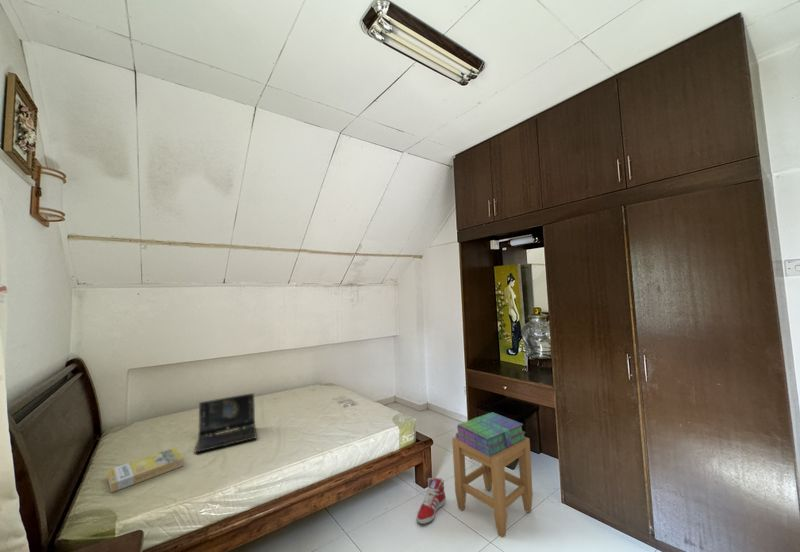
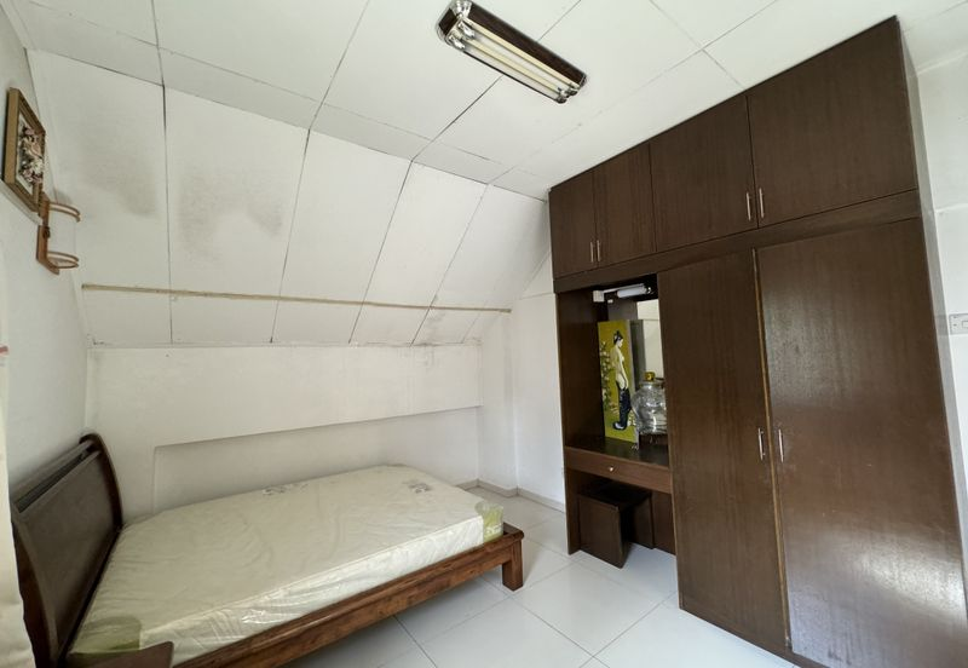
- book (146, 467)
- stack of books (490, 431)
- sneaker (430, 497)
- laptop computer (227, 420)
- stool (492, 473)
